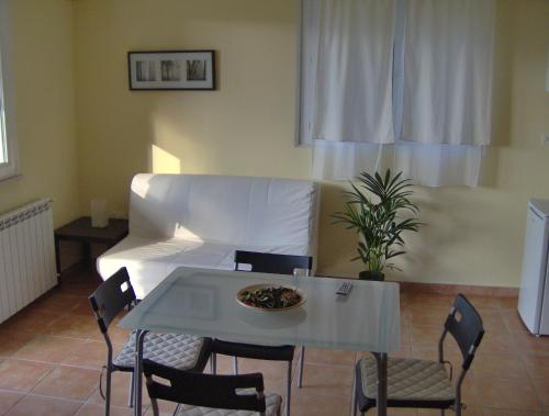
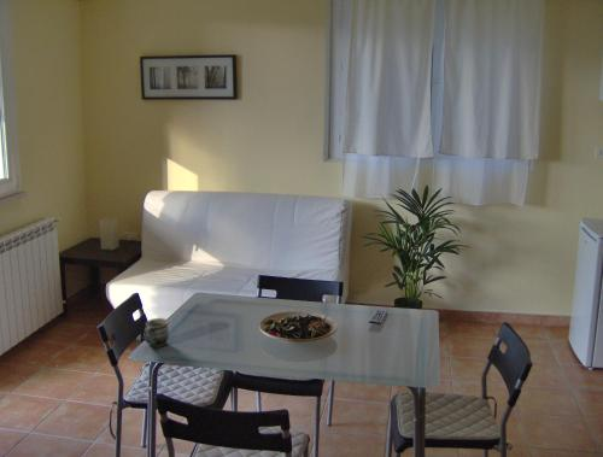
+ mug (156, 334)
